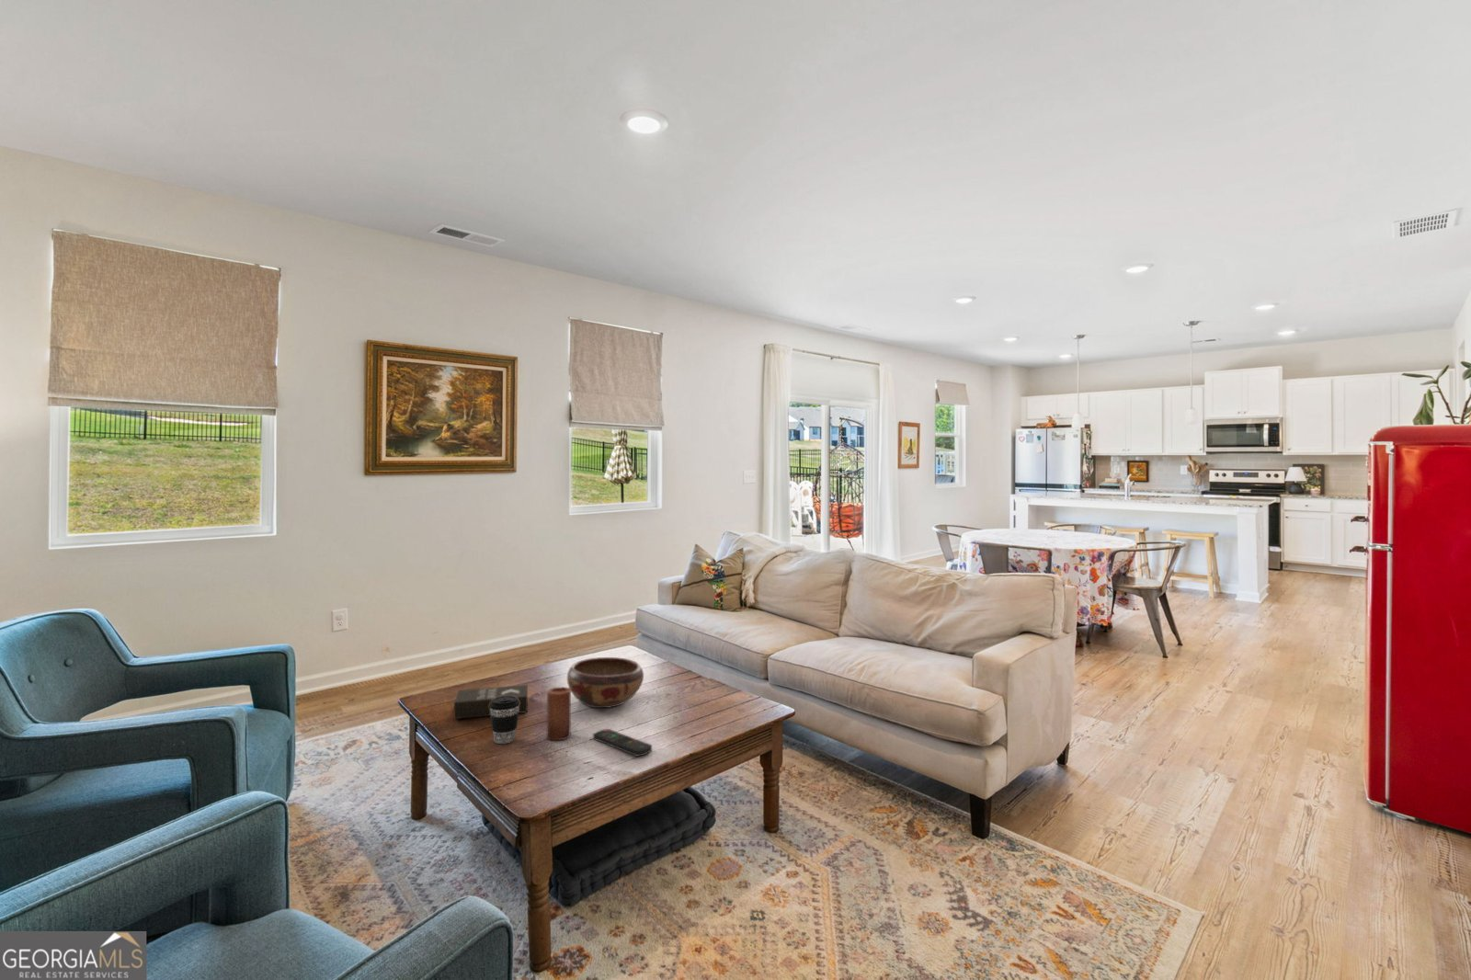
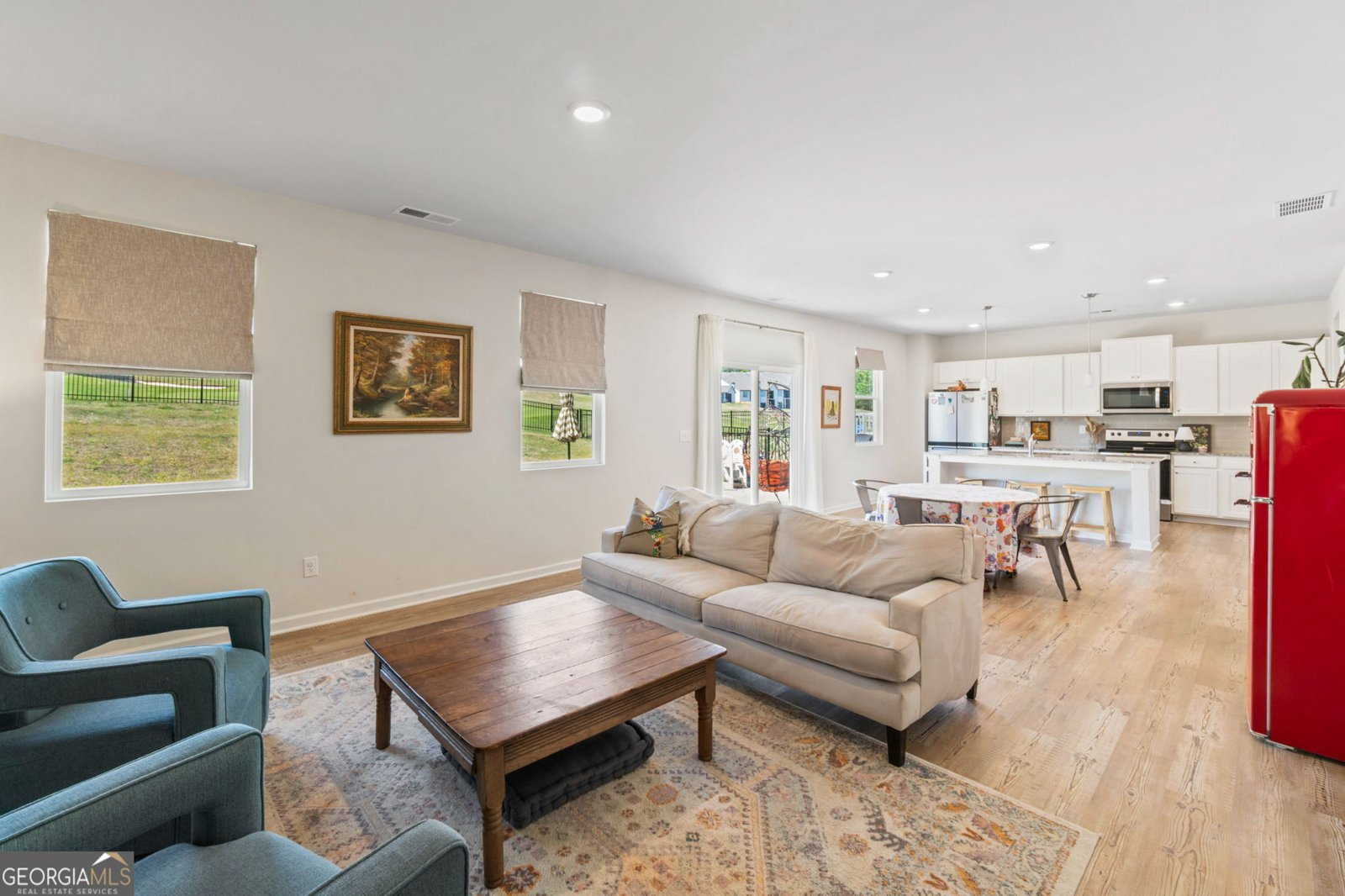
- book (491, 700)
- remote control (621, 740)
- candle (558, 712)
- coffee cup (504, 719)
- decorative bowl (605, 684)
